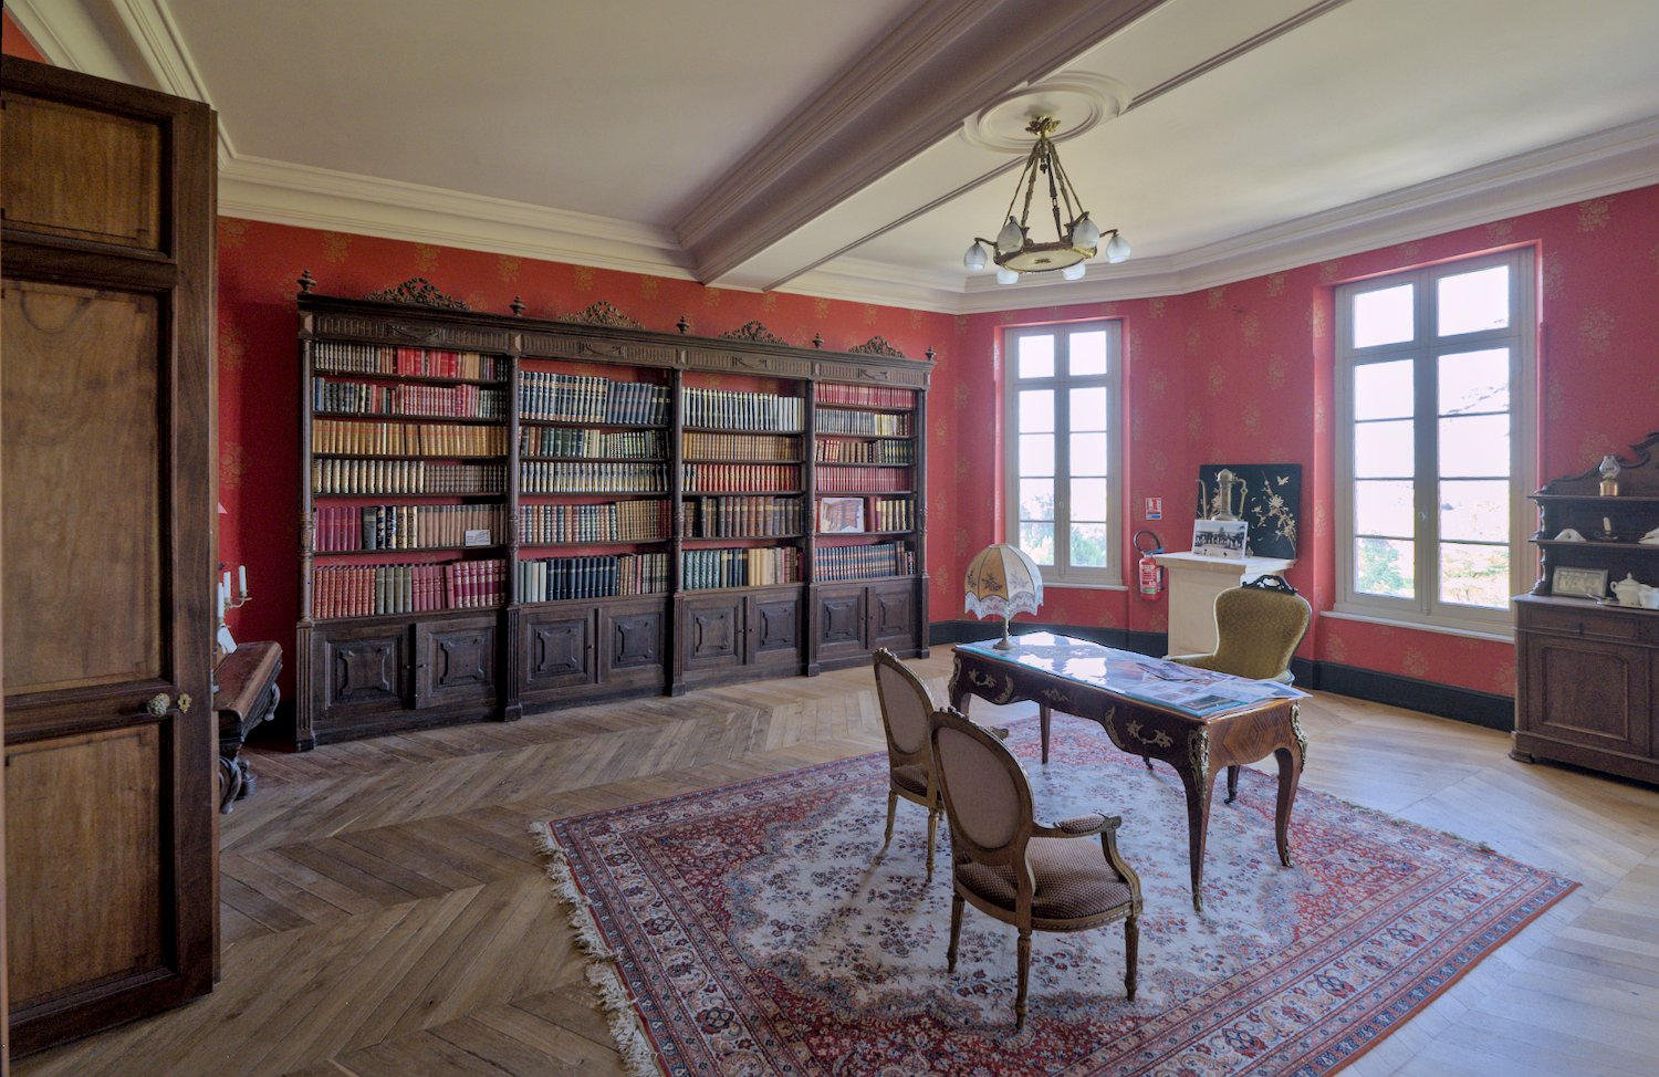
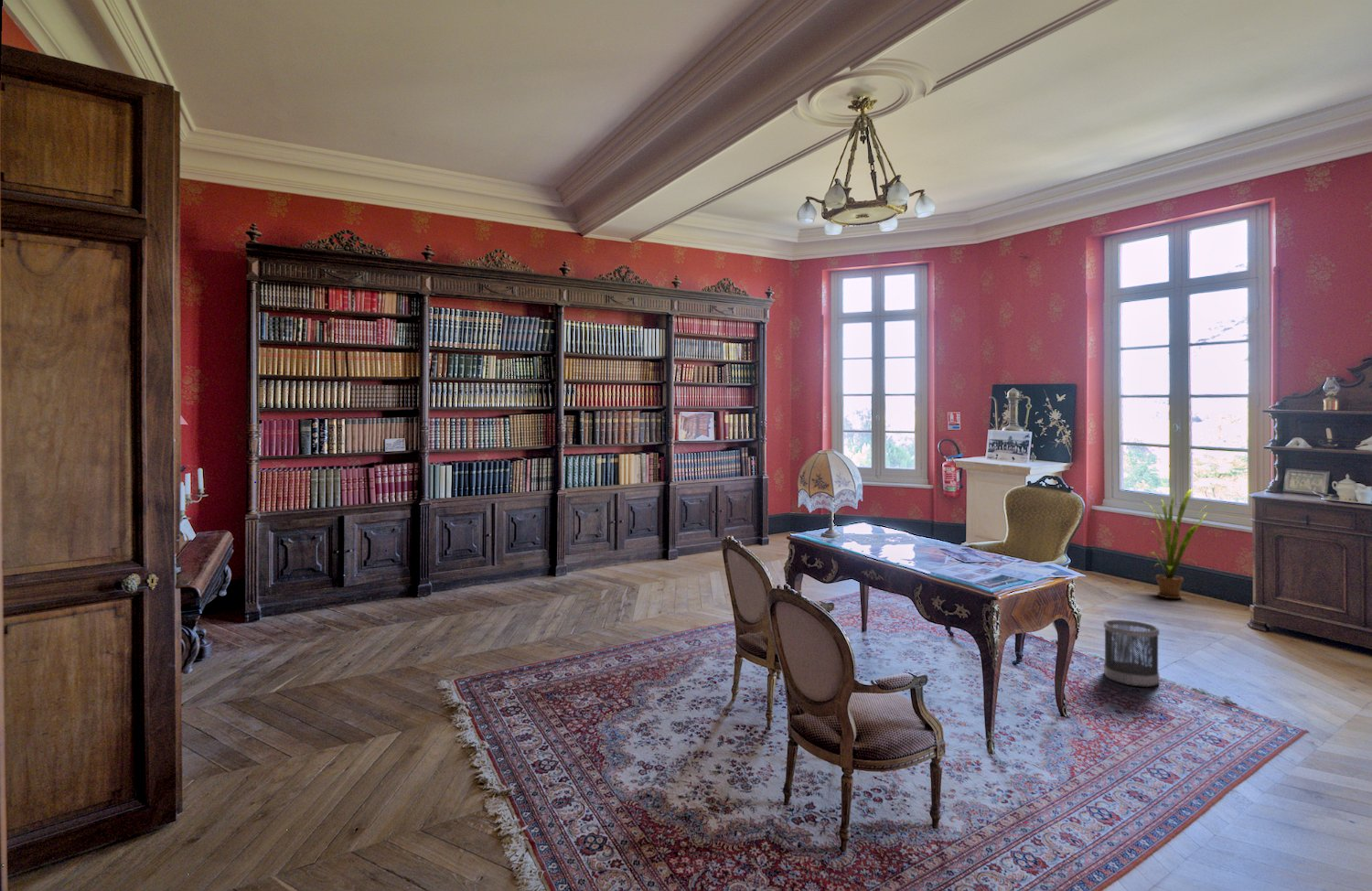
+ house plant (1170, 542)
+ wastebasket (1131, 651)
